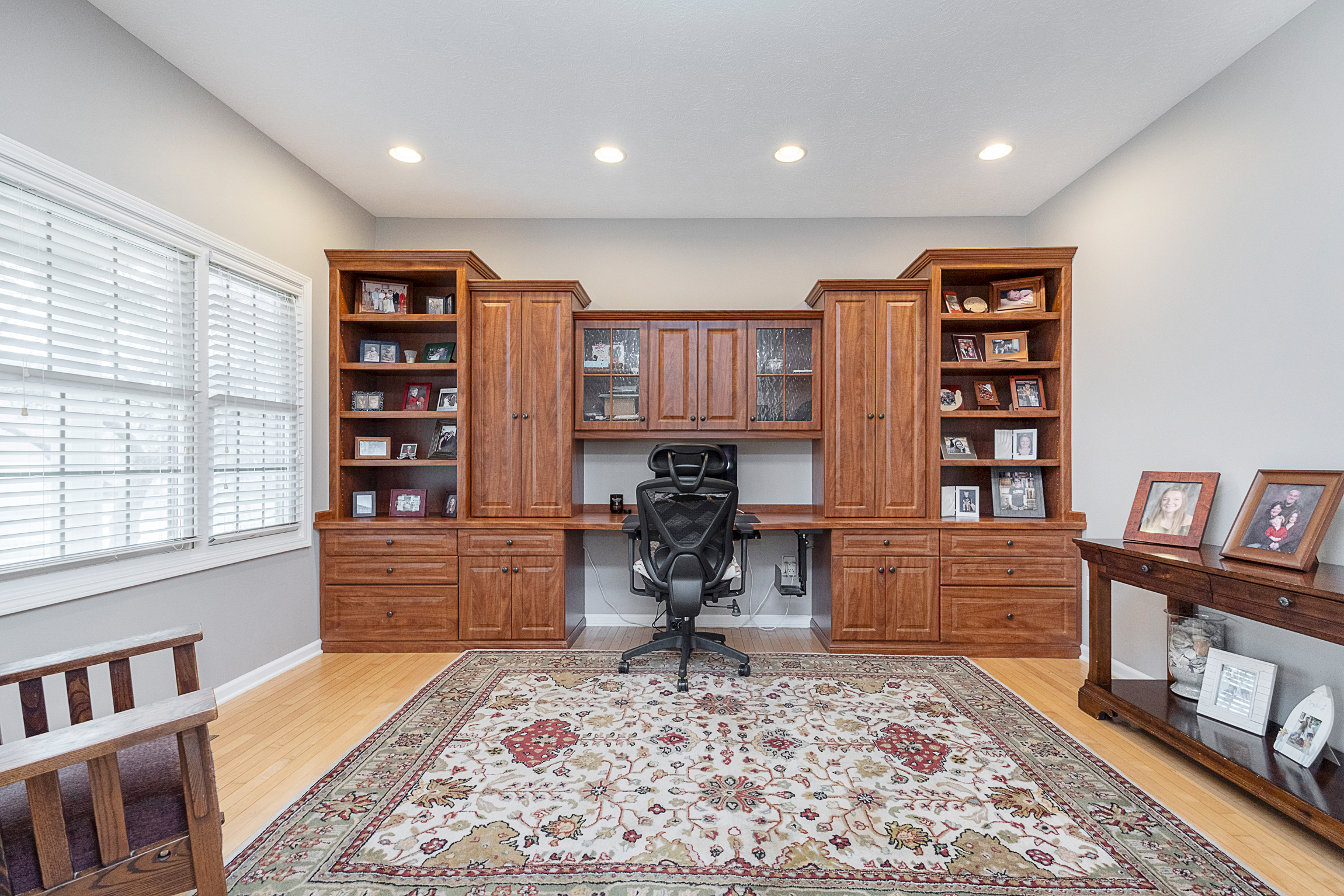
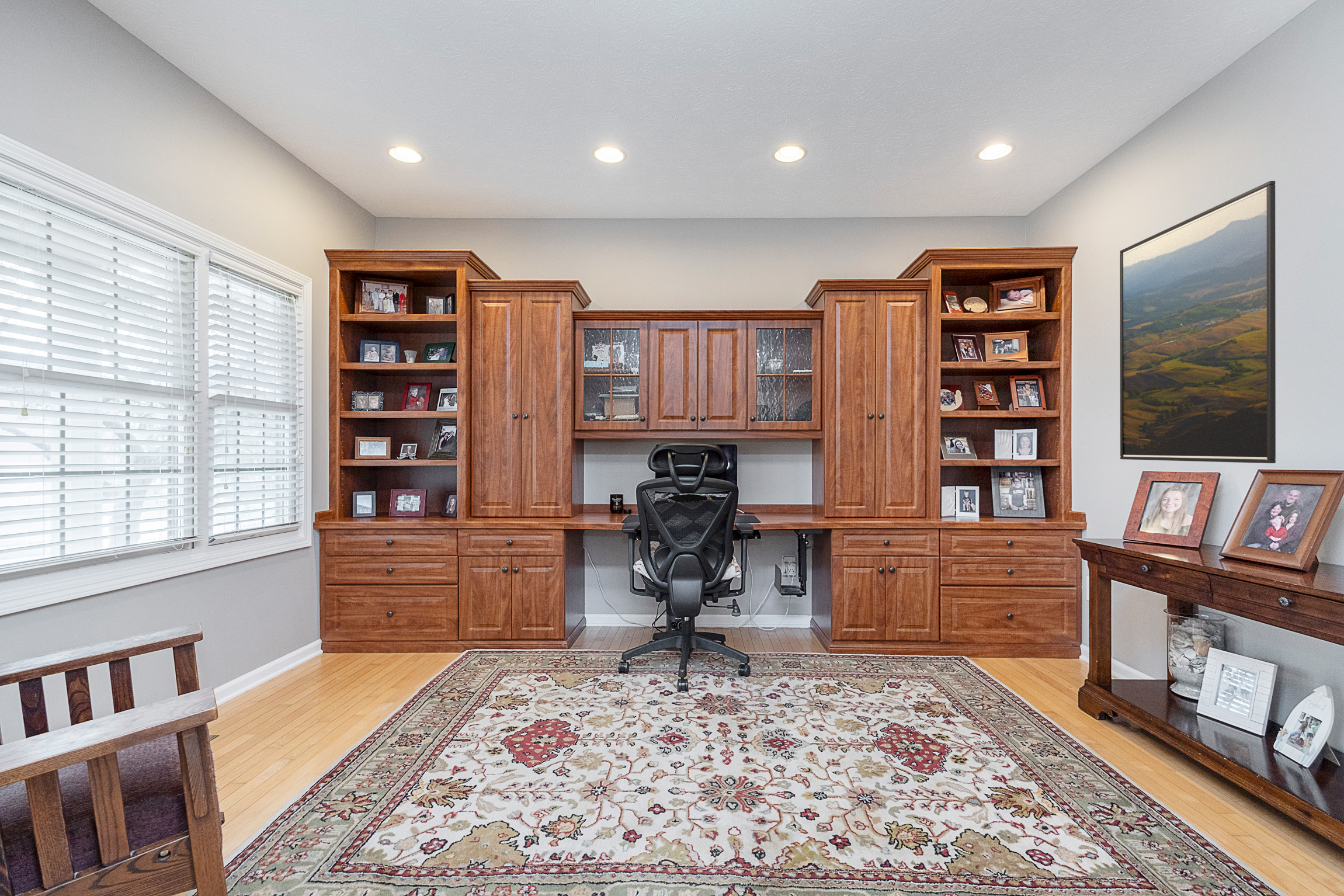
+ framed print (1186, 341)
